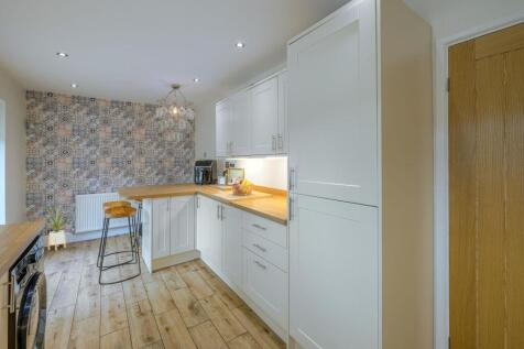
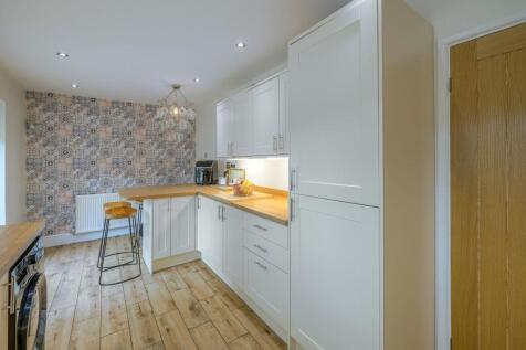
- house plant (57, 226)
